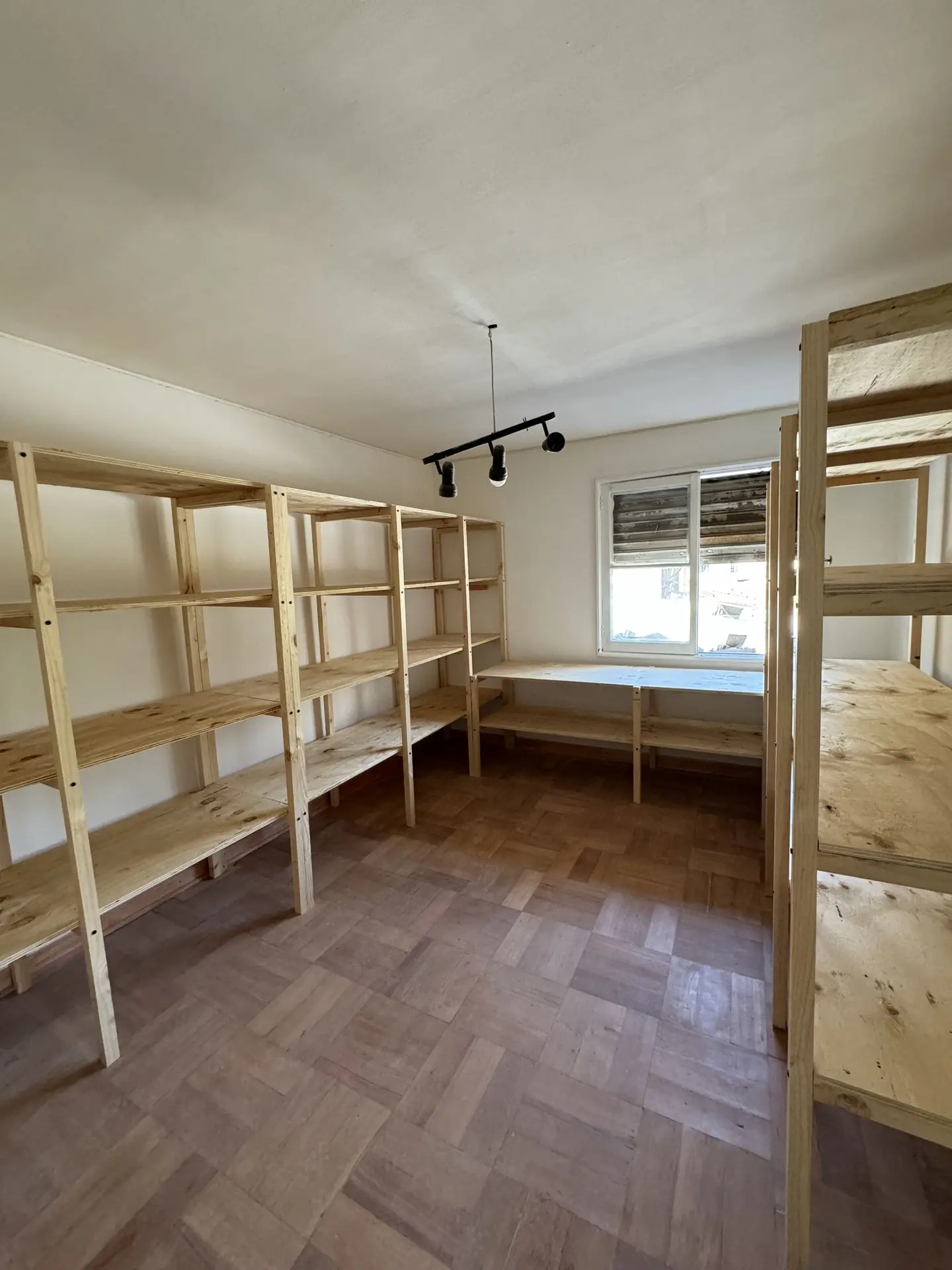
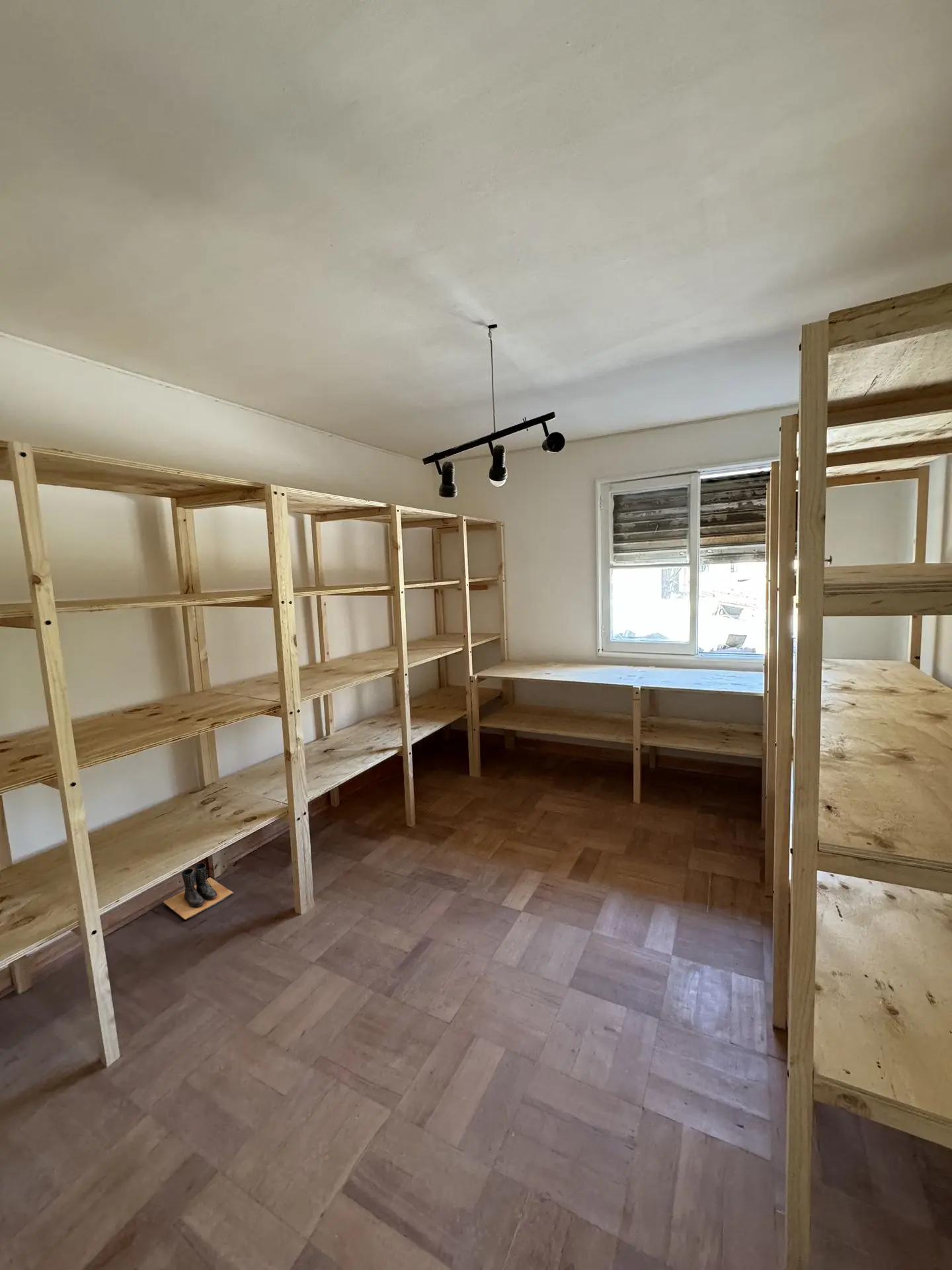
+ boots (197, 884)
